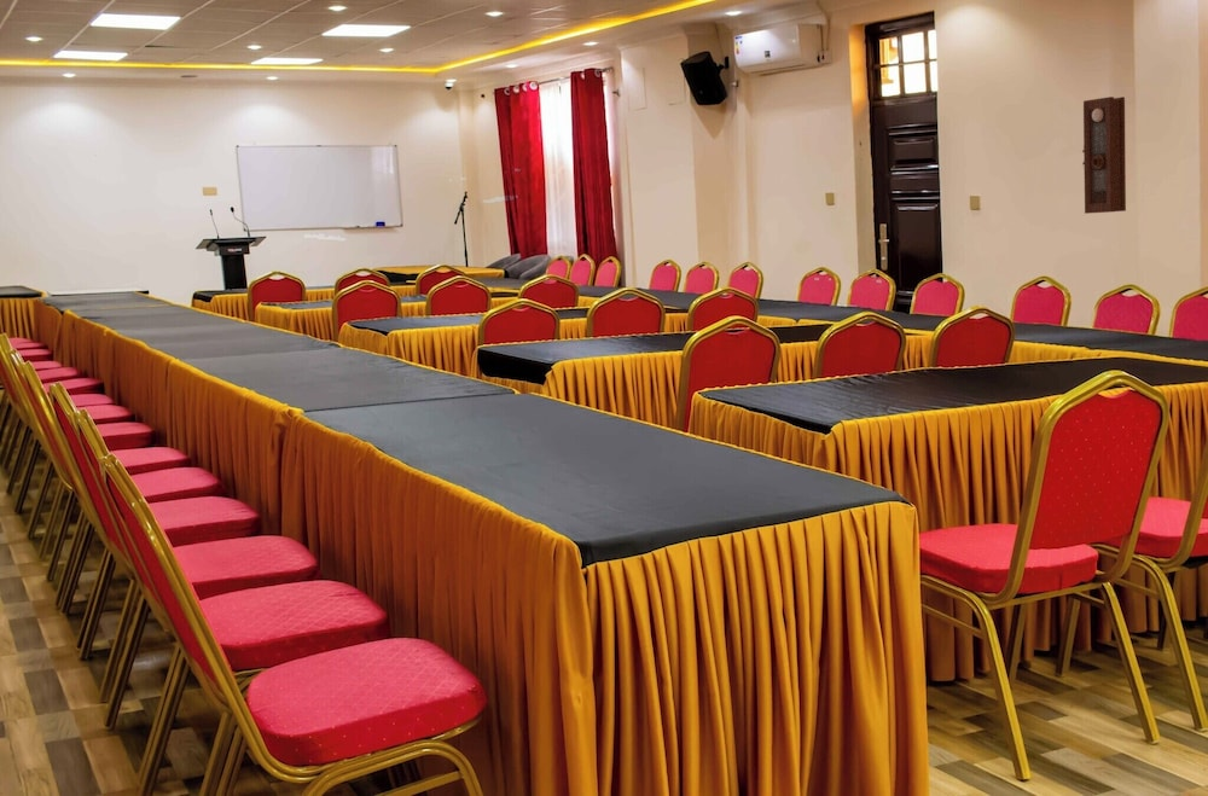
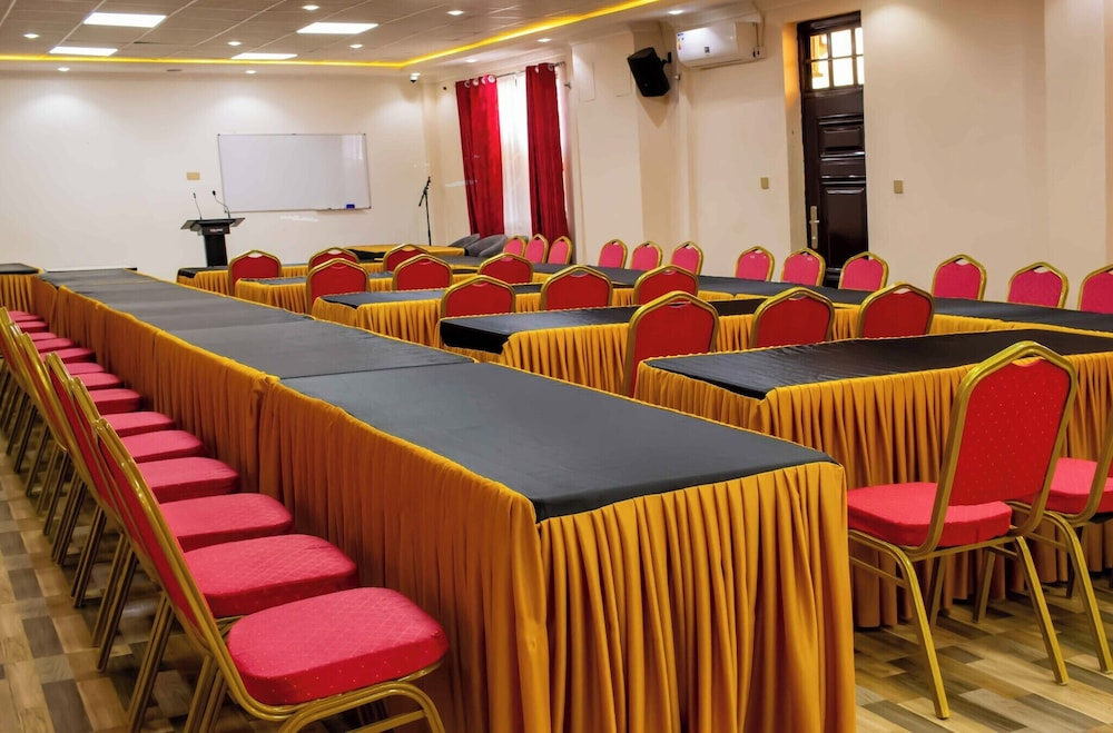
- pendulum clock (1099, 156)
